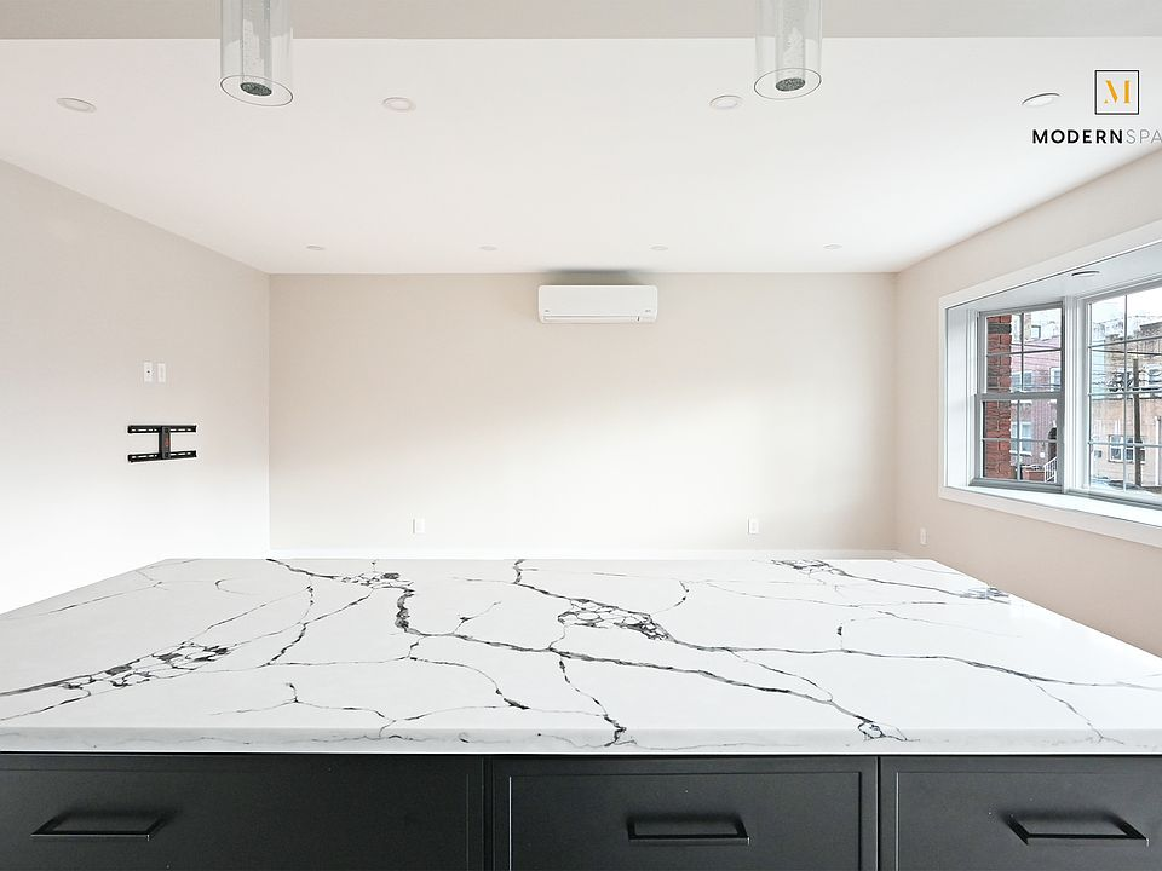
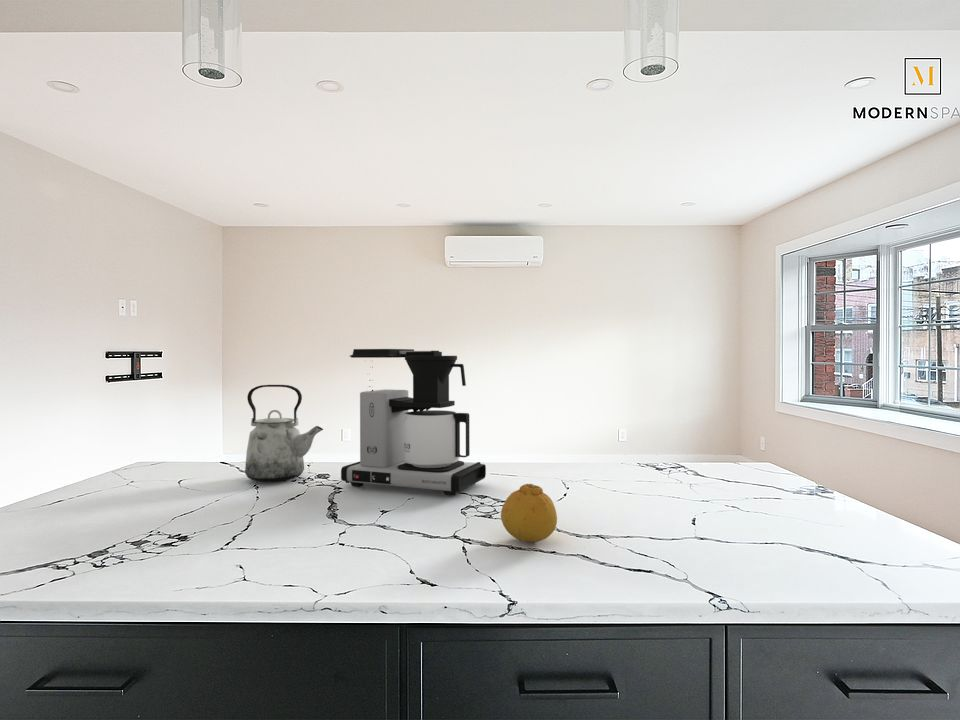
+ coffee maker (414, 417)
+ fruit (529, 512)
+ kettle (285, 431)
